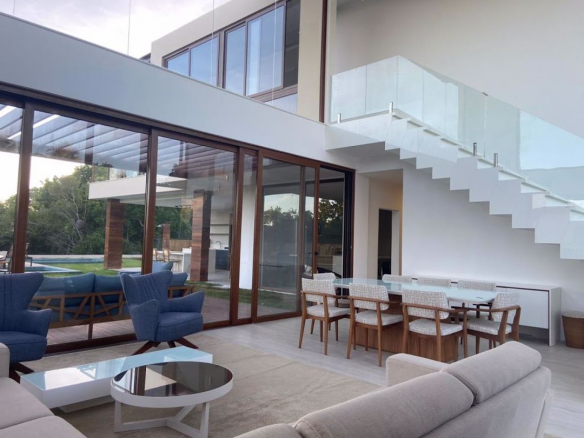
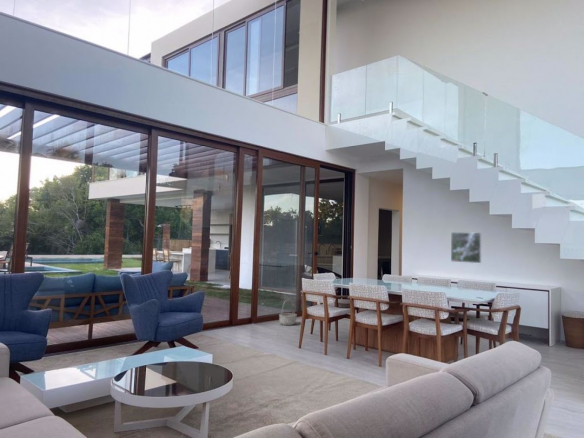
+ basket (288, 313)
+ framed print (465, 247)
